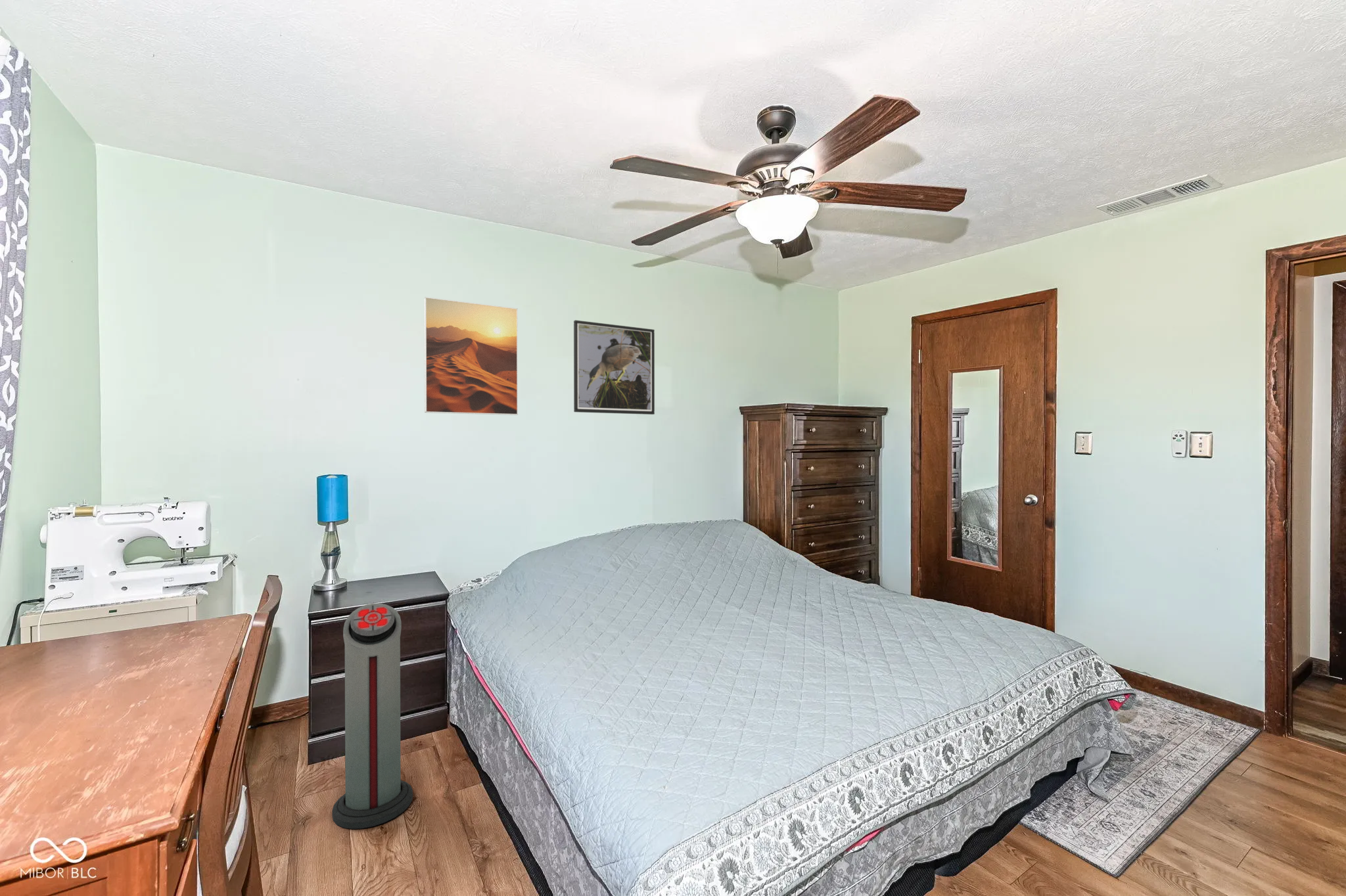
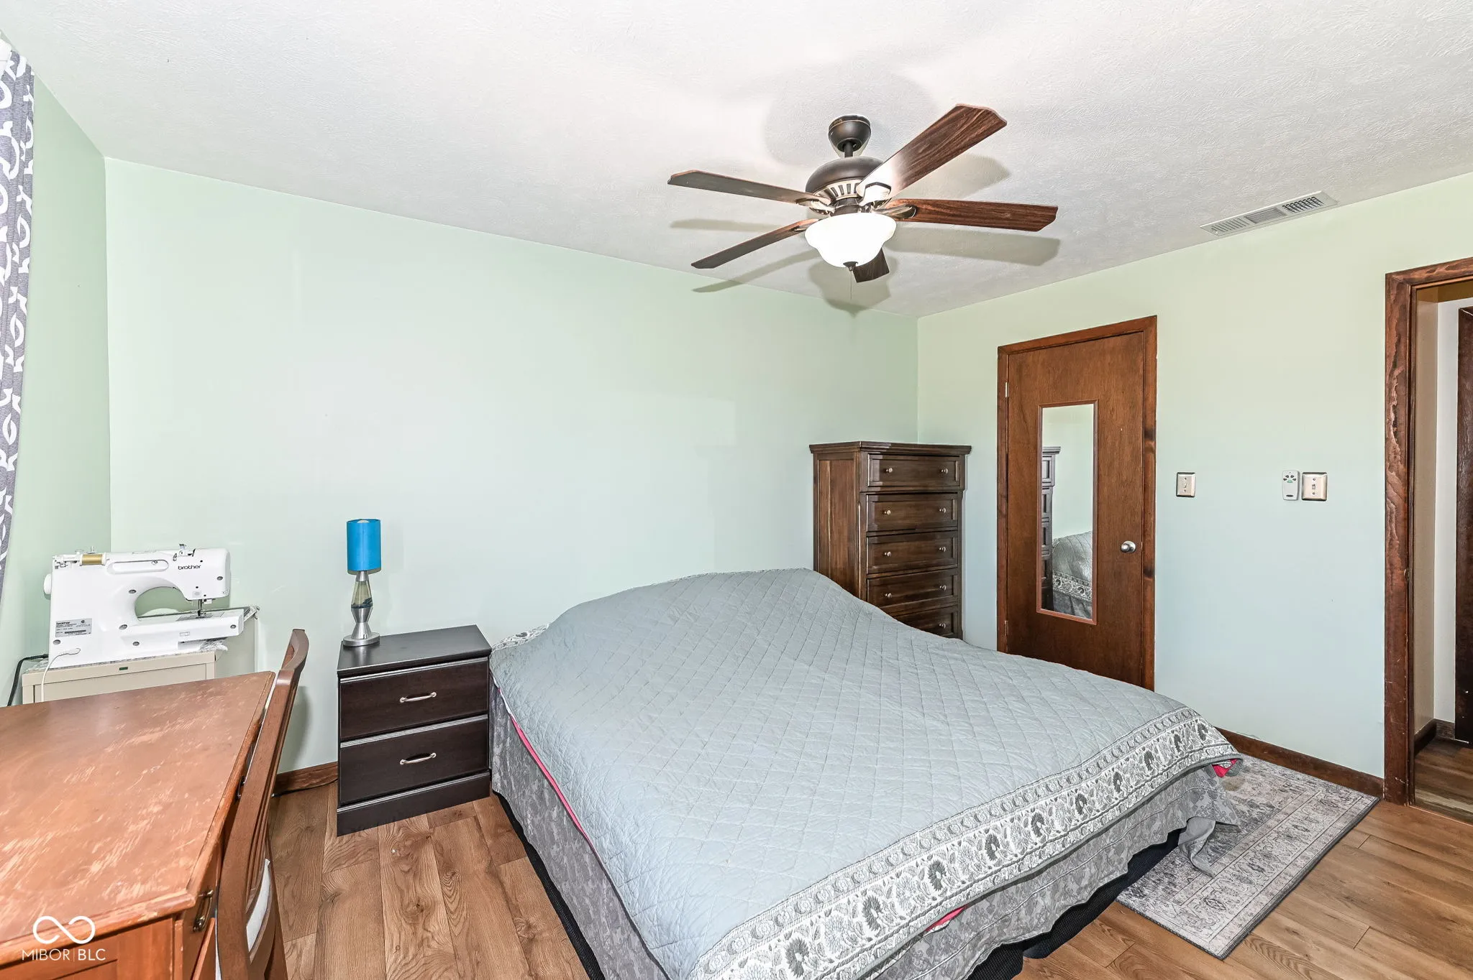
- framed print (473, 358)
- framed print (615, 369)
- air purifier (373, 706)
